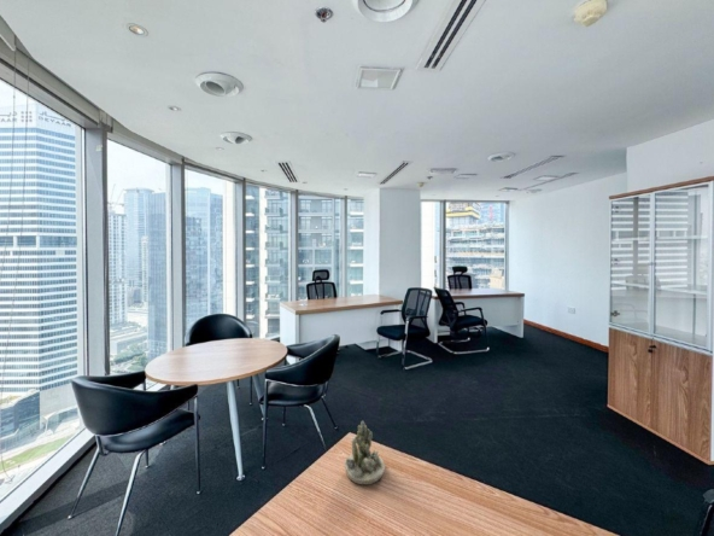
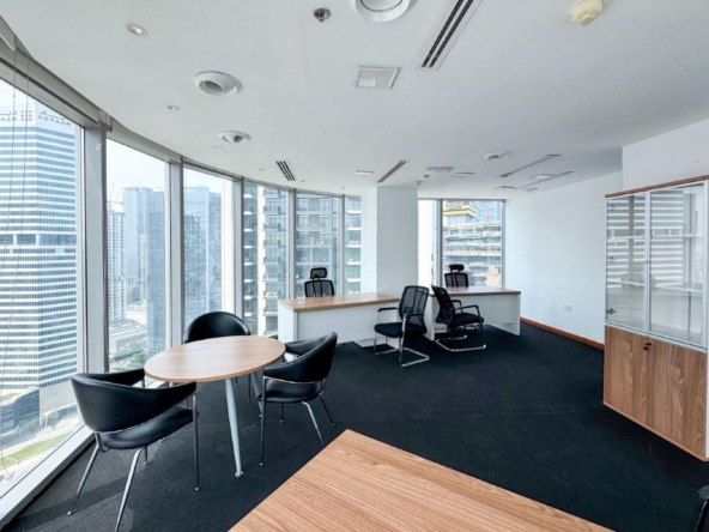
- succulent planter (364, 448)
